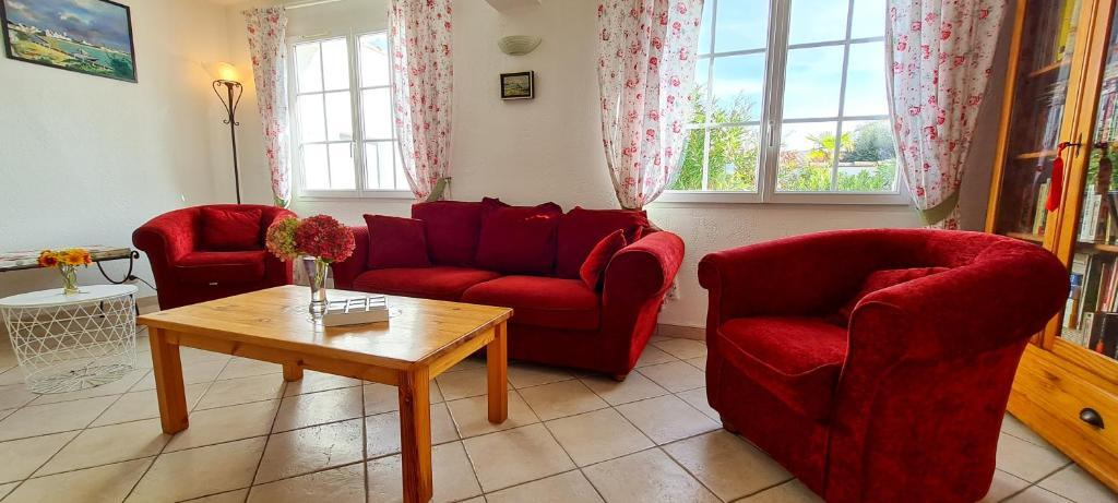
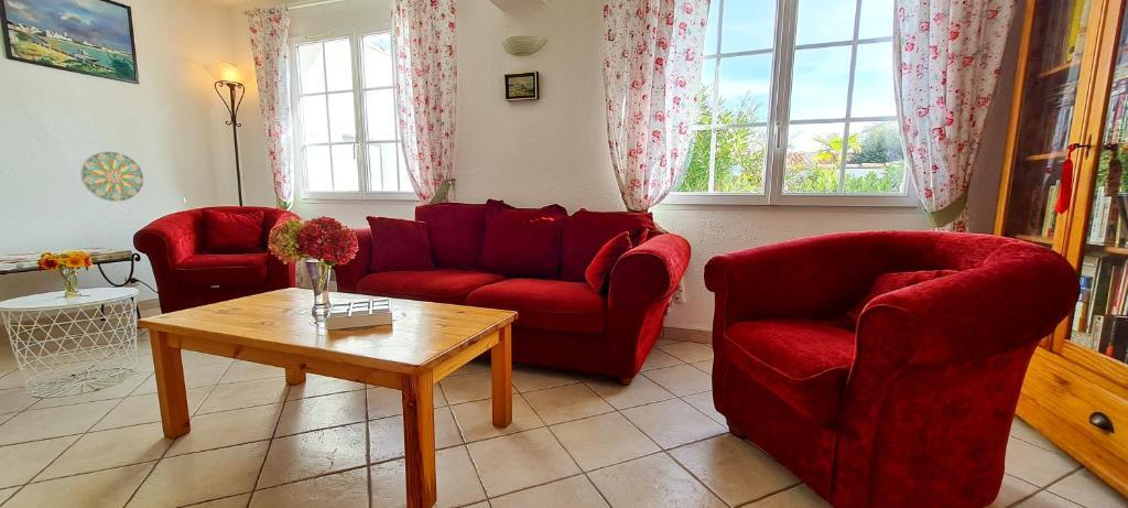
+ decorative plate (113, 176)
